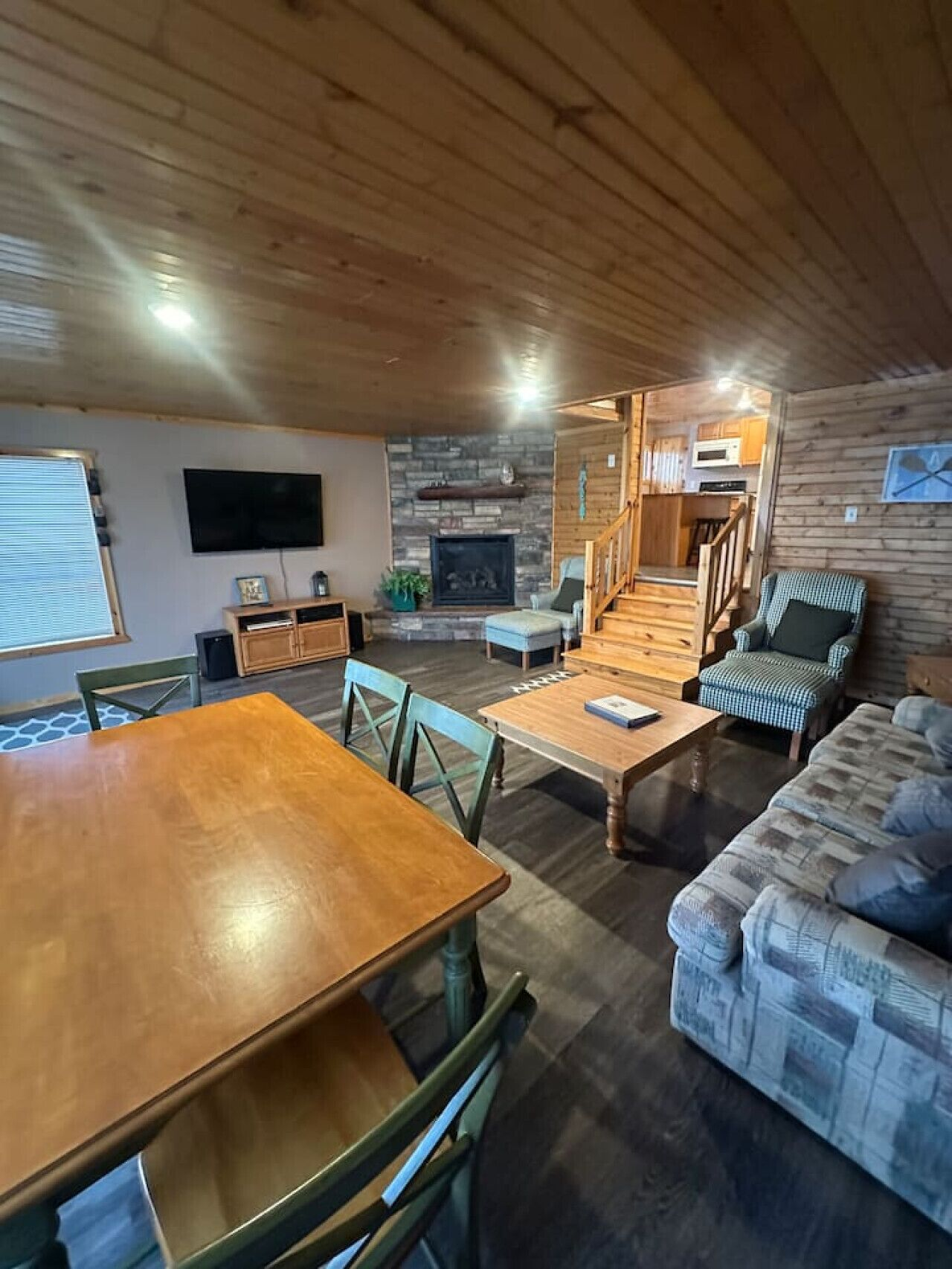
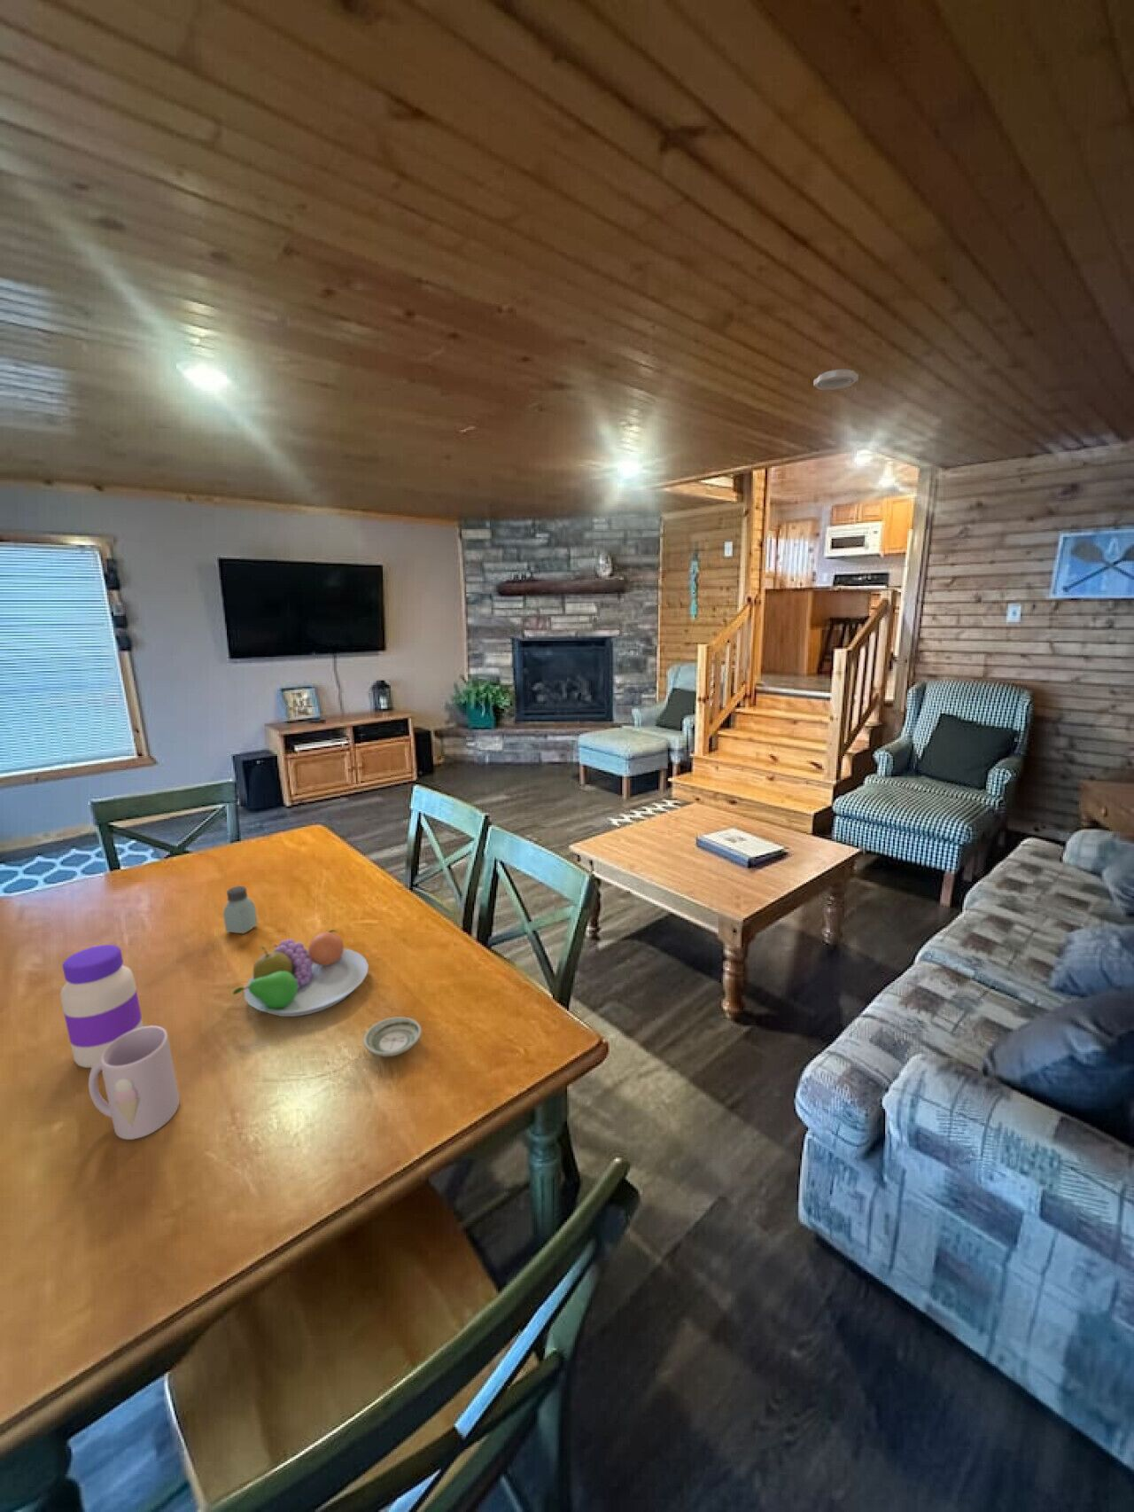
+ mug (131, 1082)
+ fruit bowl (301, 969)
+ smoke detector (835, 375)
+ saltshaker (239, 908)
+ jar (101, 1003)
+ saucer (392, 1040)
